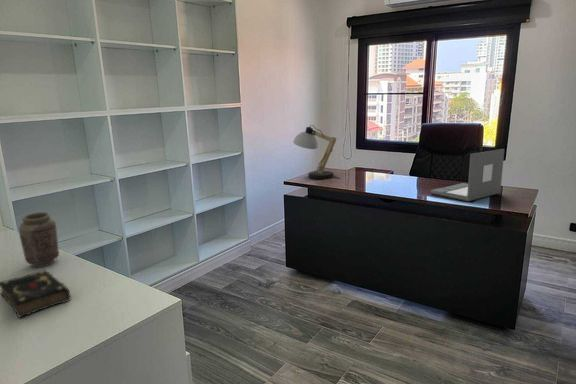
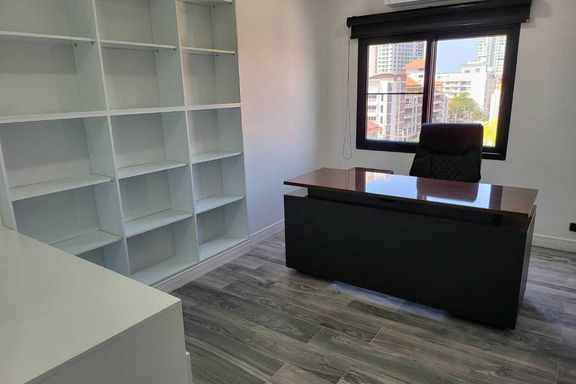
- vase (40, 239)
- desk lamp (316, 148)
- laptop (469, 171)
- book (33, 289)
